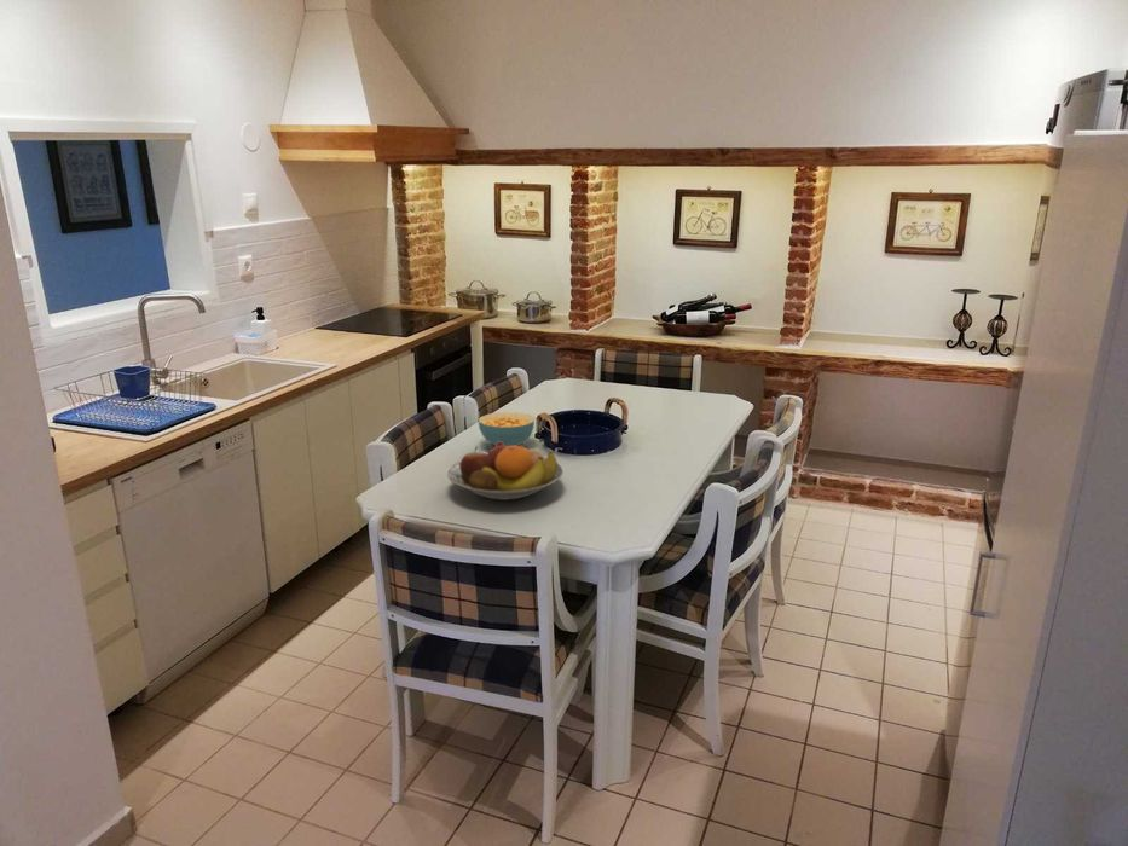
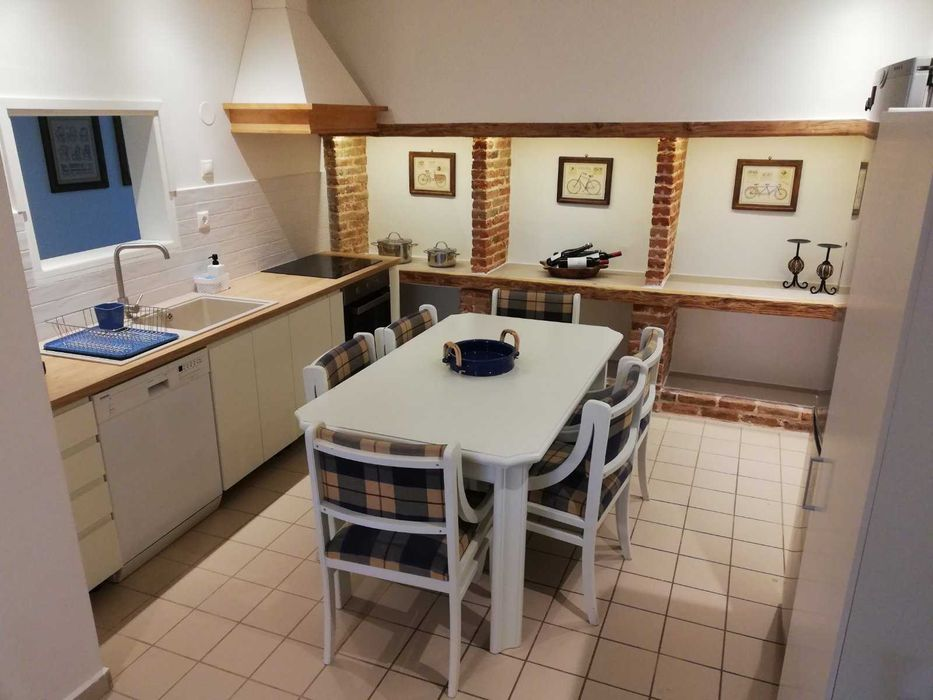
- fruit bowl (505, 467)
- cereal bowl (507, 433)
